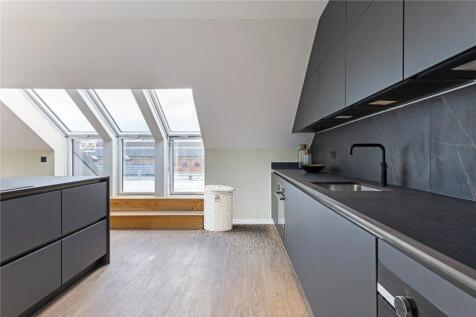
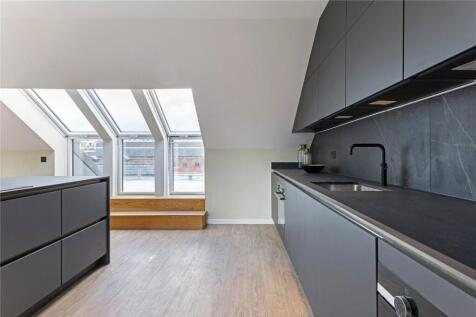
- can (219, 206)
